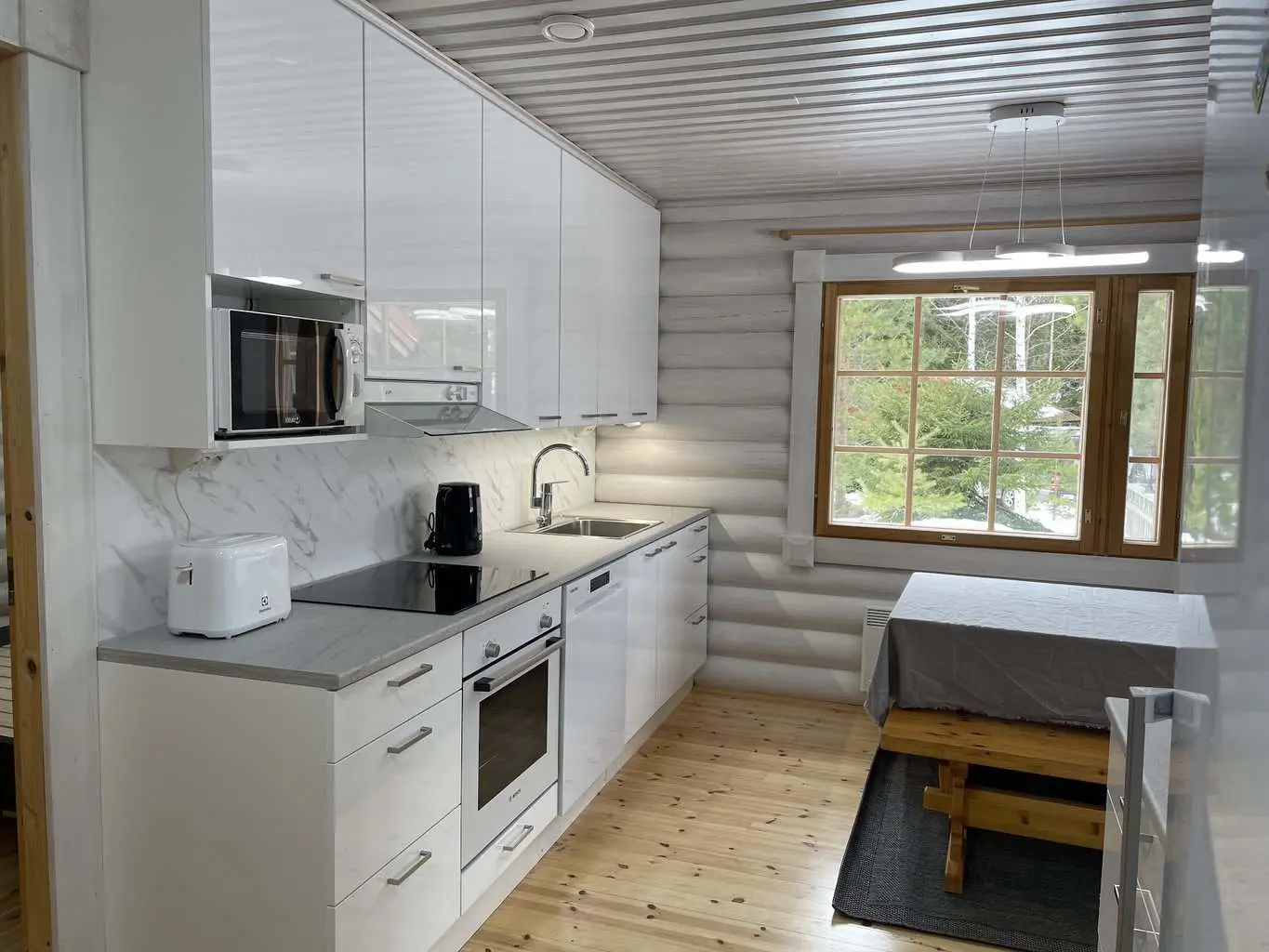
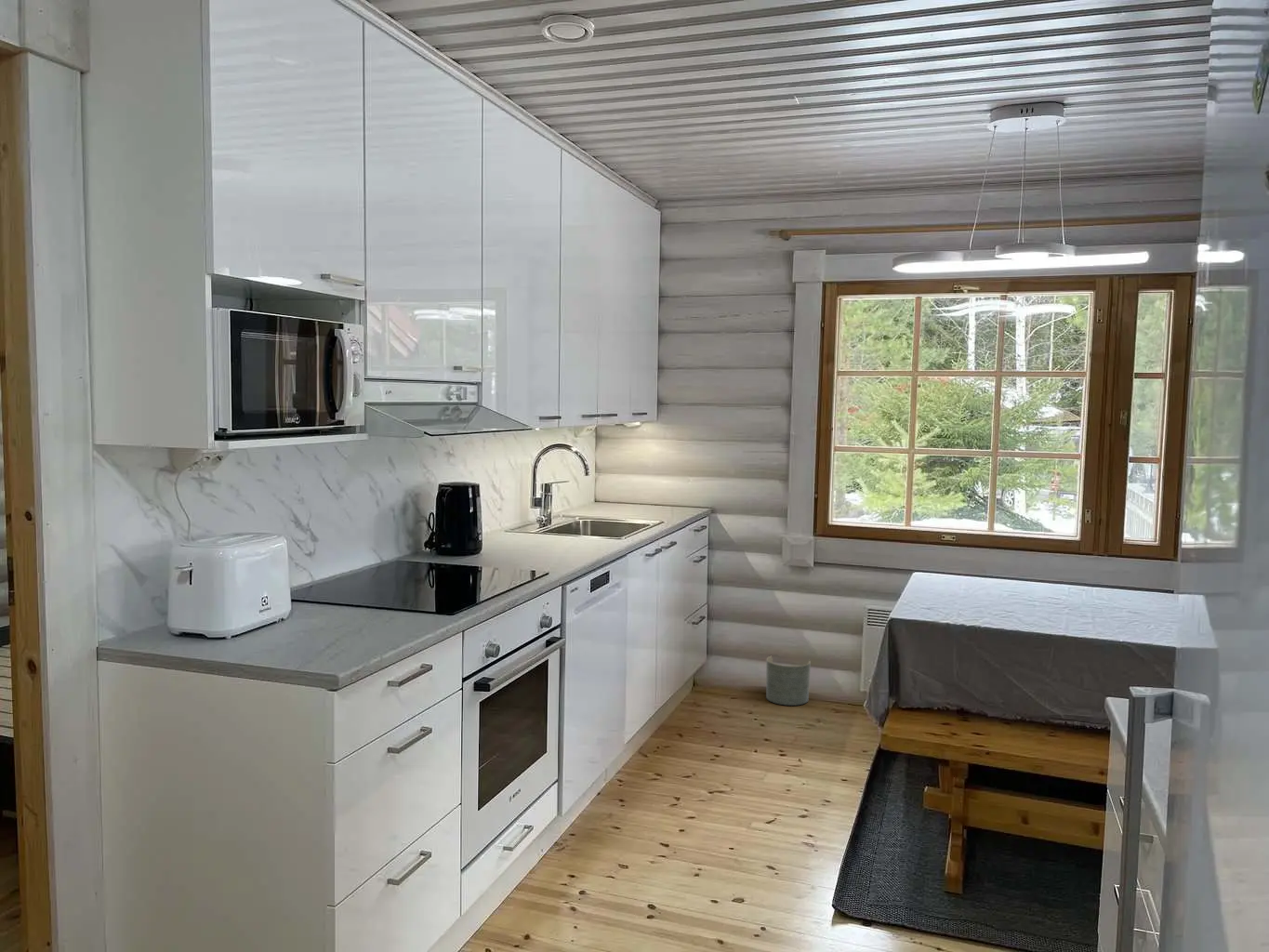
+ planter (787, 680)
